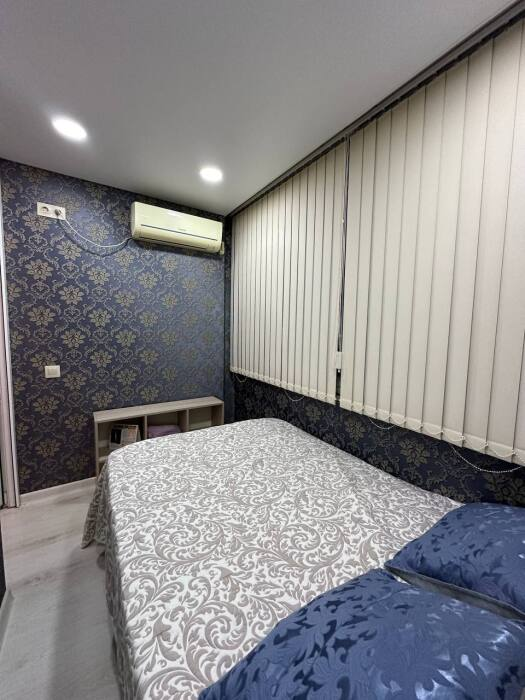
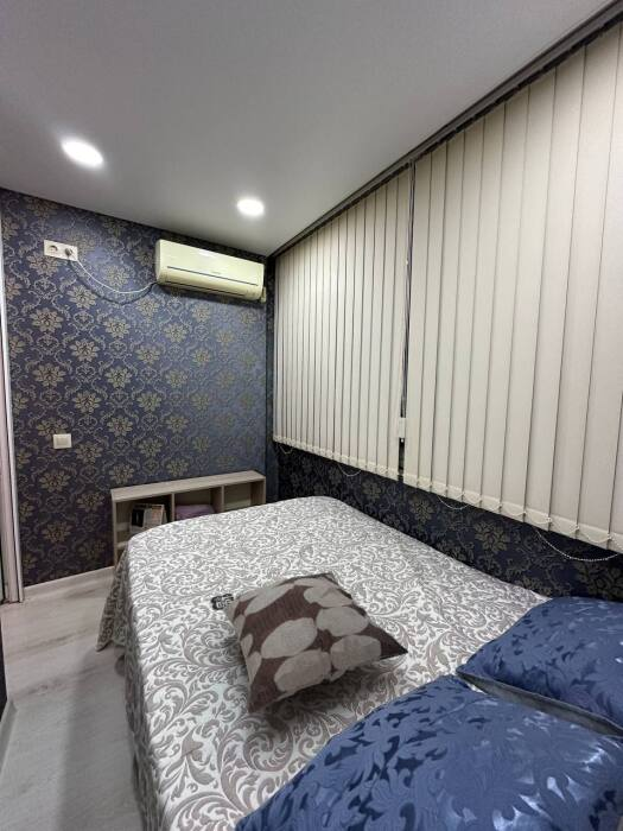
+ decorative pillow (299, 622)
